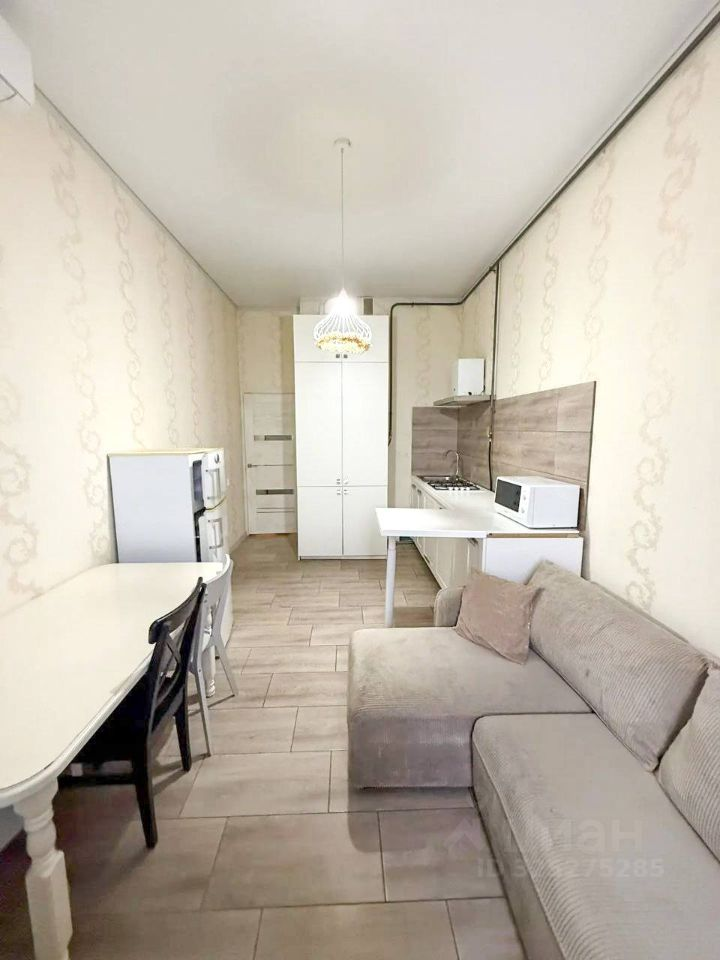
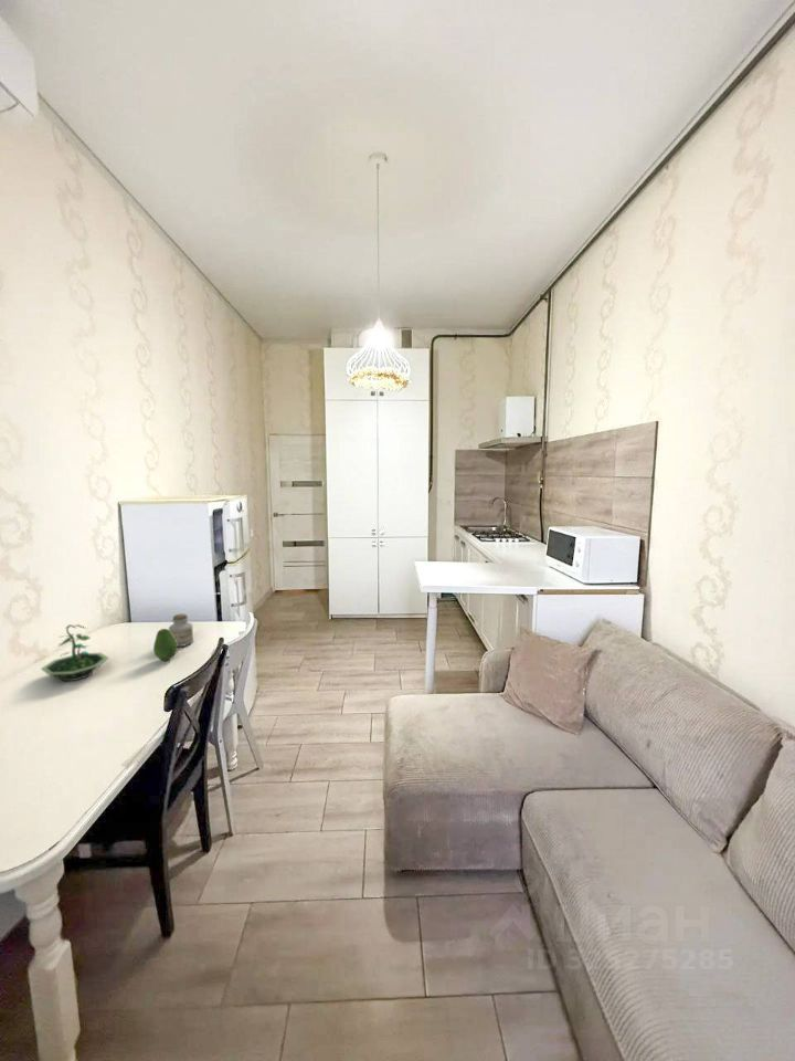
+ jar (180, 629)
+ terrarium (72, 634)
+ fruit (165, 644)
